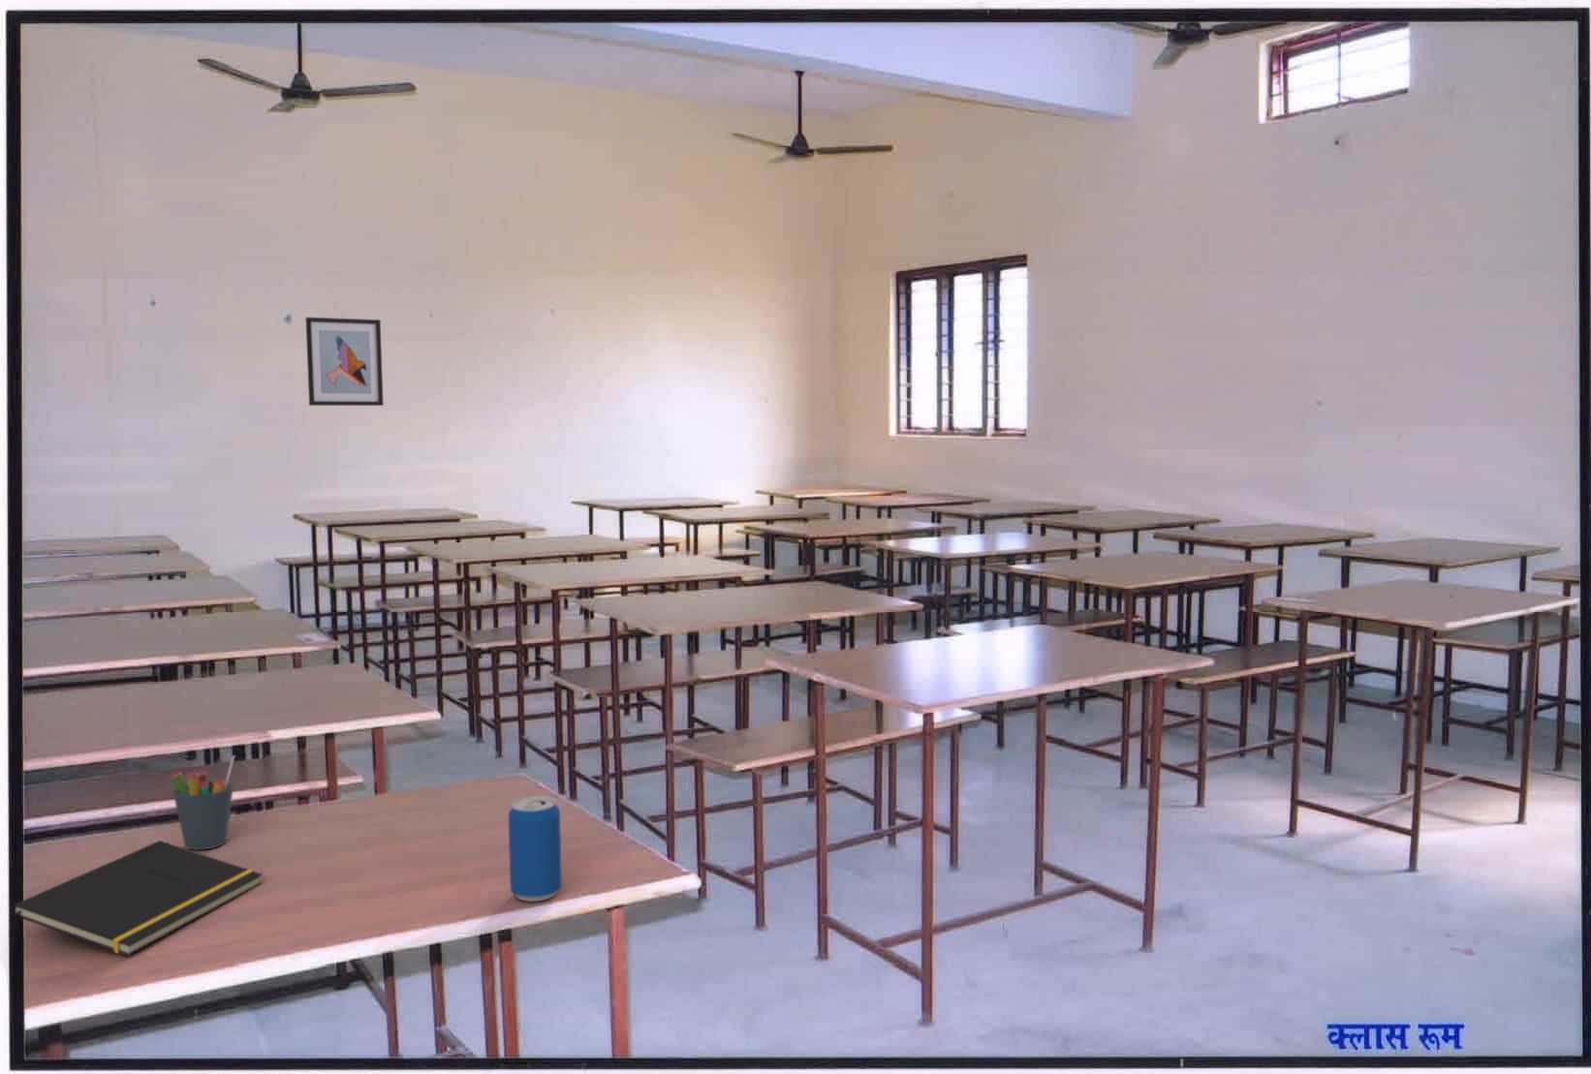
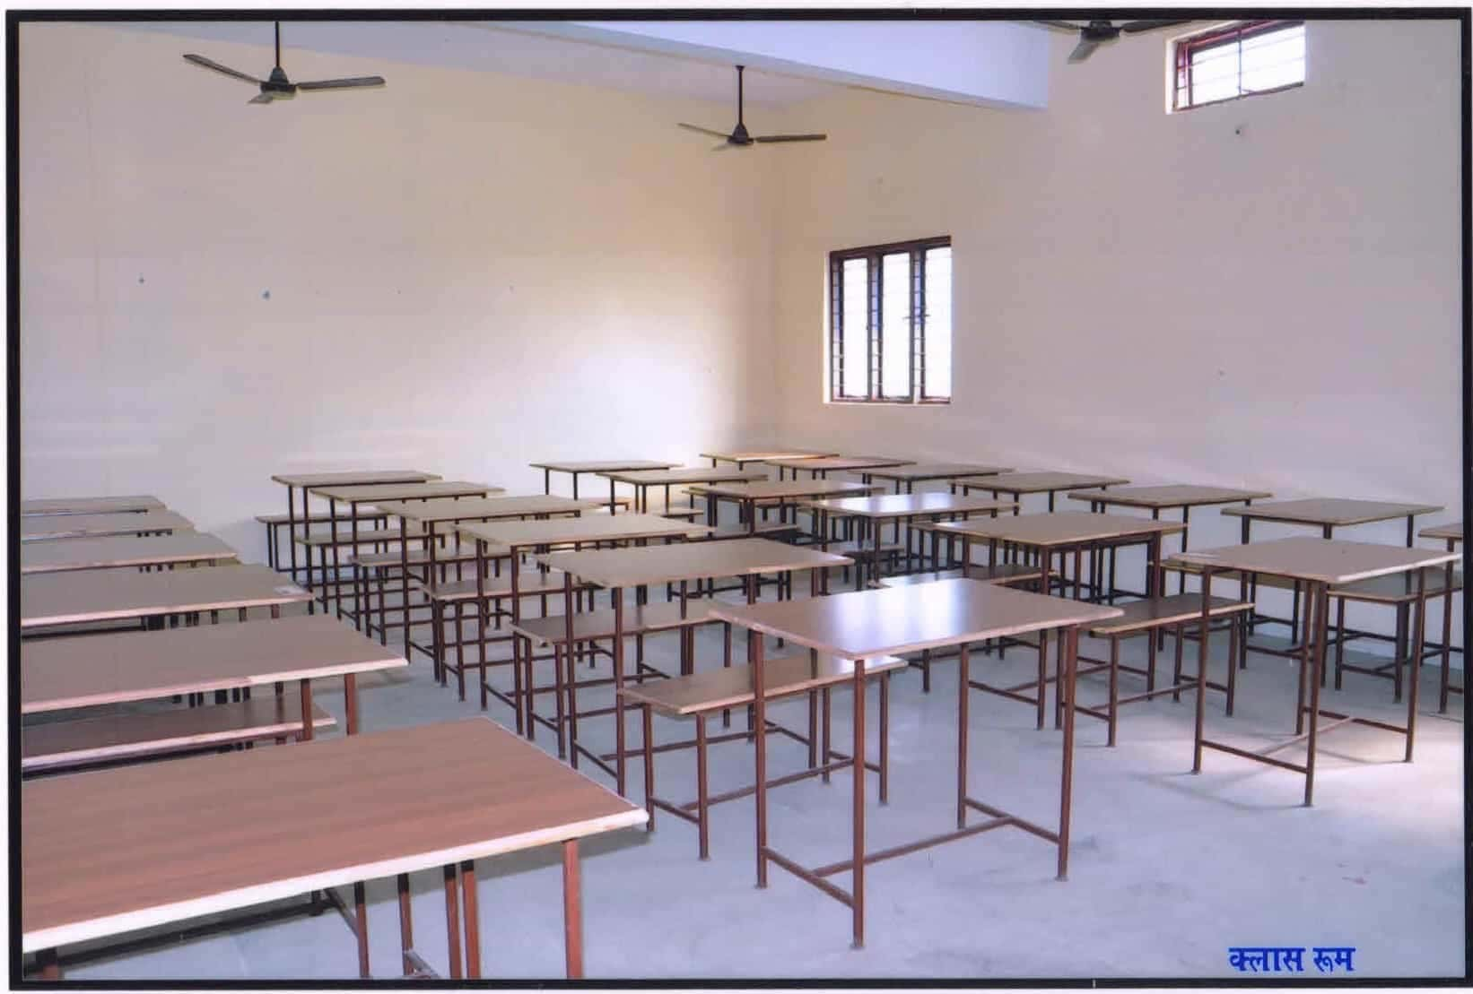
- notepad (144, 893)
- beverage can (535, 849)
- wall art (345, 362)
- pen holder (204, 801)
